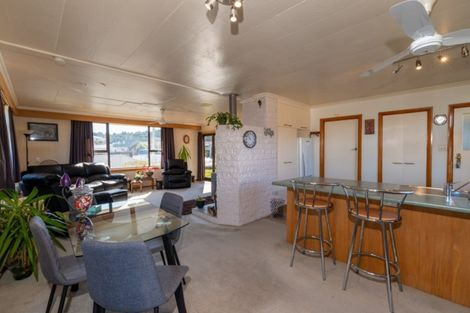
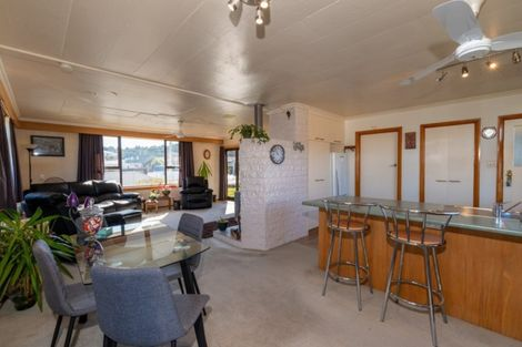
- waste bin (277, 208)
